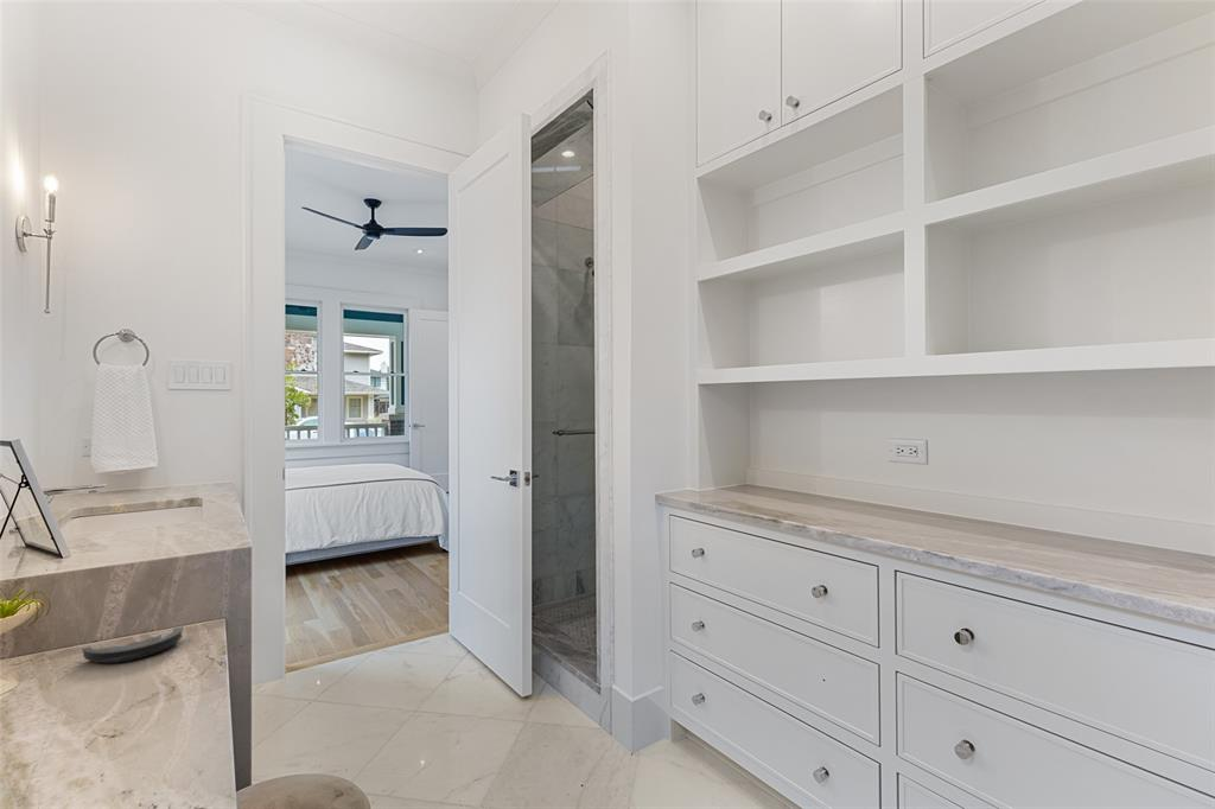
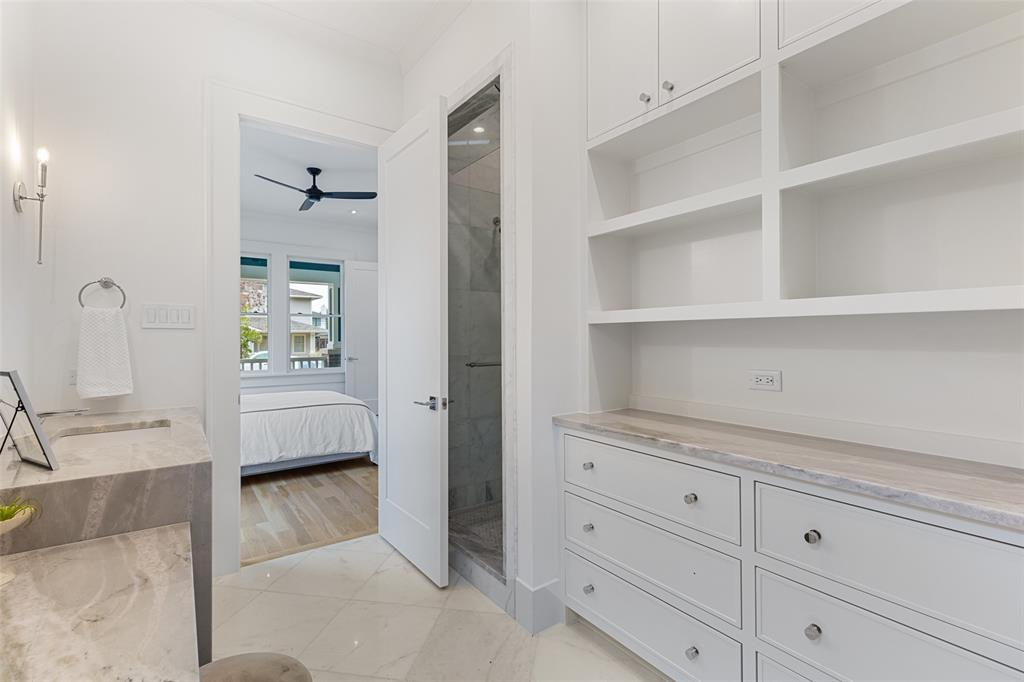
- soap dish (136, 648)
